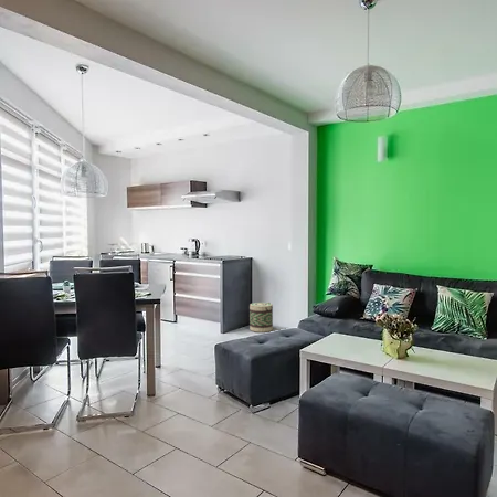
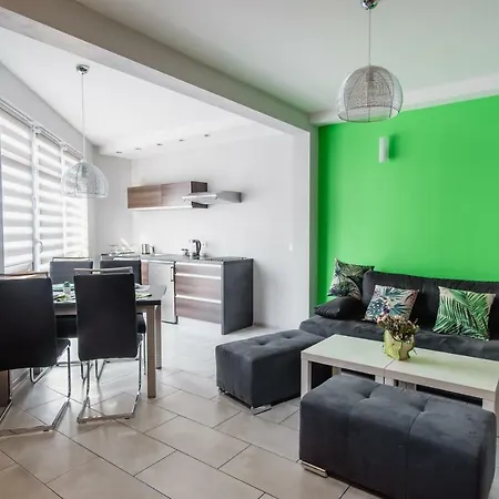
- basket (262, 316)
